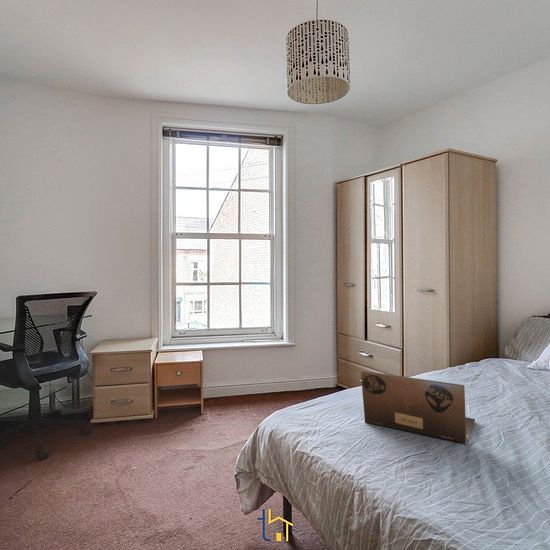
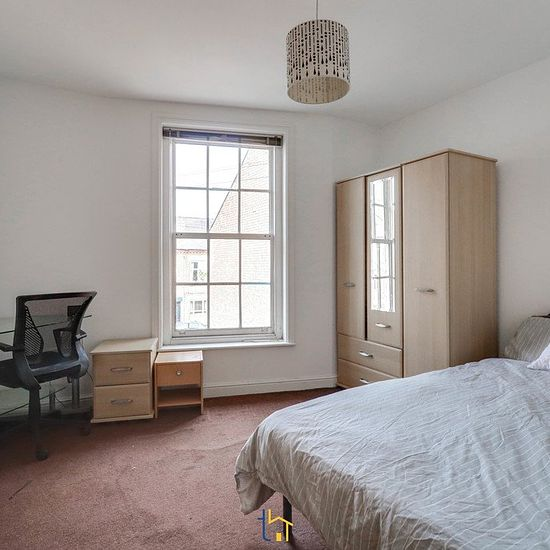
- laptop (418, 397)
